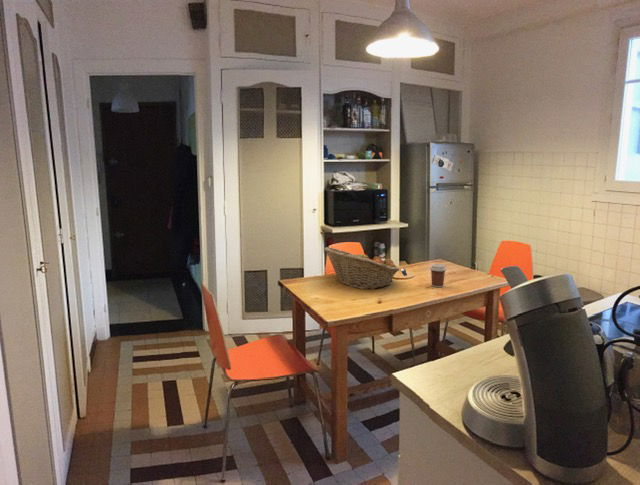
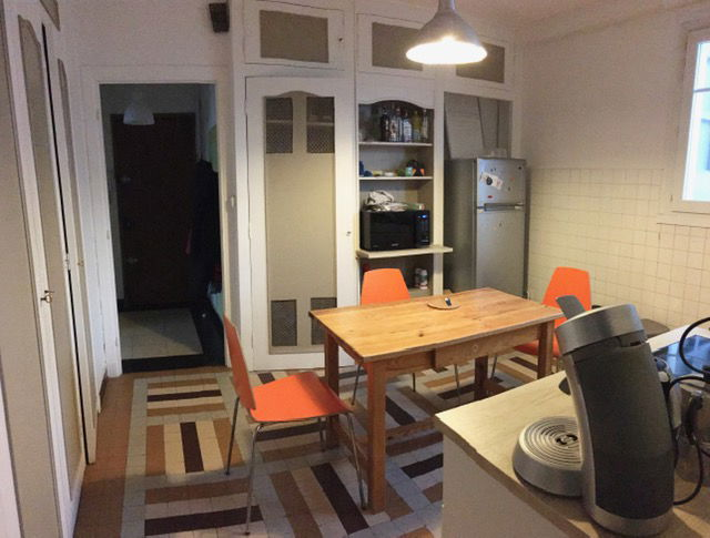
- fruit basket (360, 265)
- coffee cup (437, 275)
